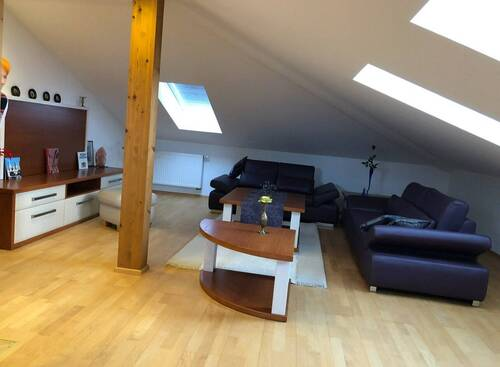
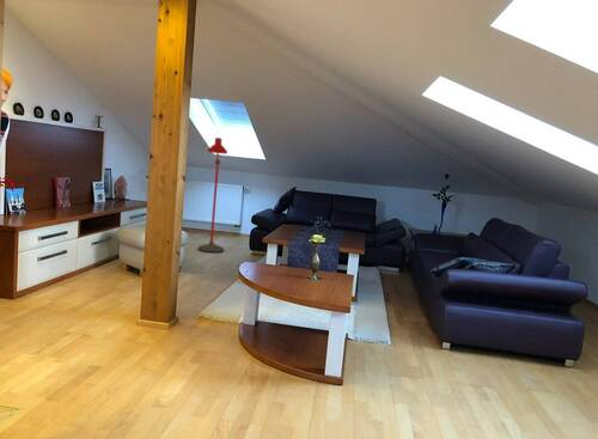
+ floor lamp (215, 191)
